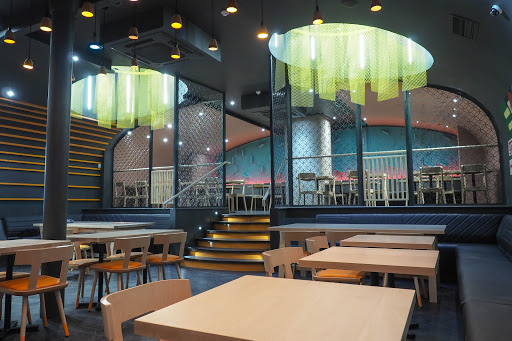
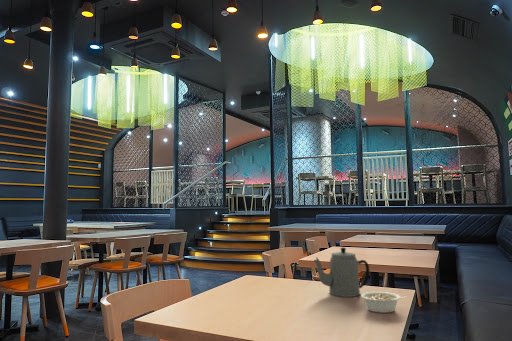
+ legume (382, 301)
+ teapot (341, 270)
